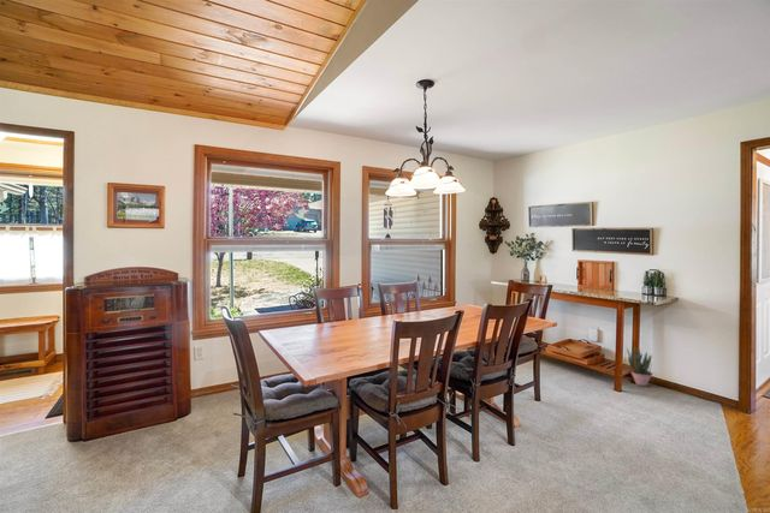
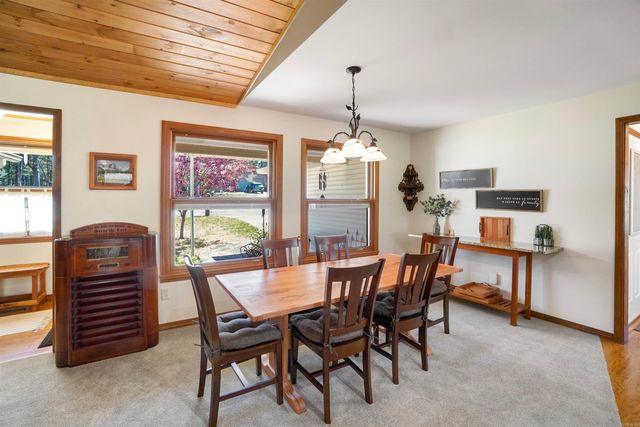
- potted plant (639, 365)
